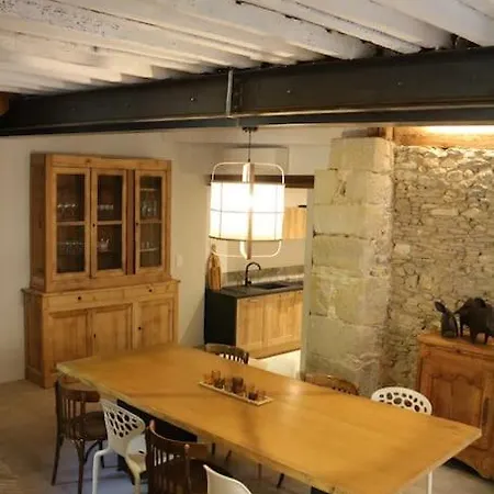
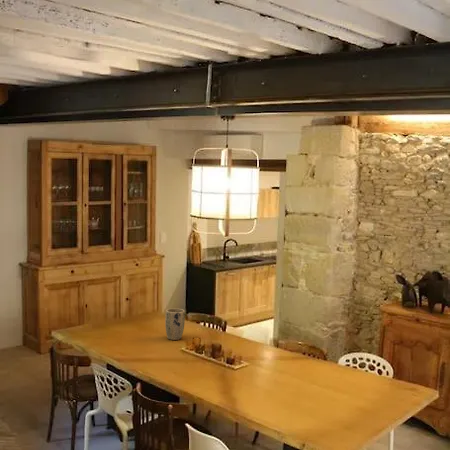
+ plant pot (174, 324)
